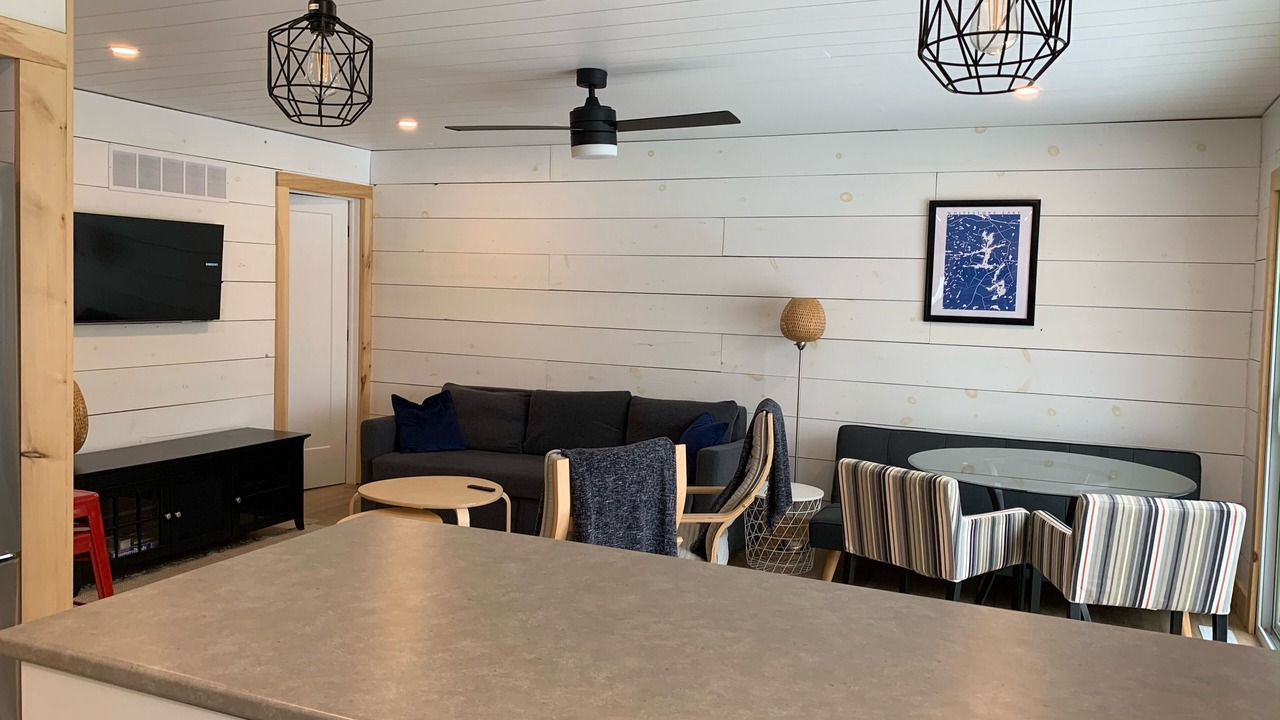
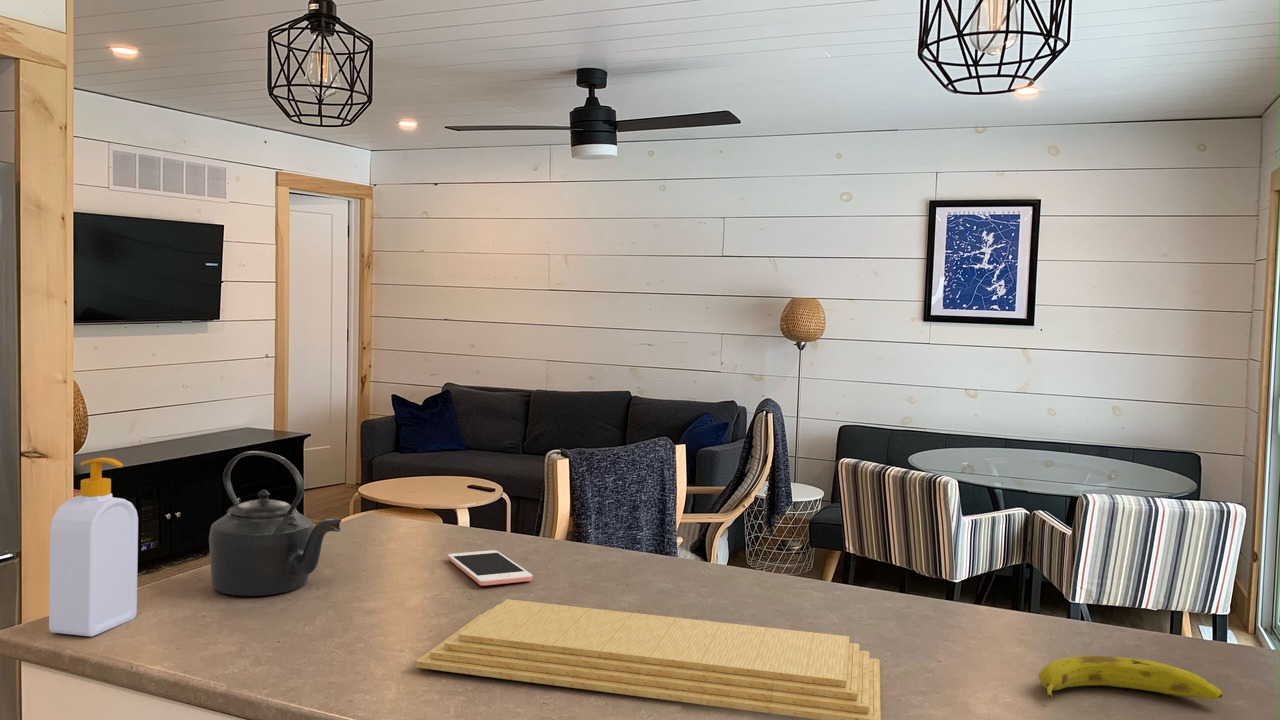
+ fruit (1127, 681)
+ cell phone (488, 566)
+ kettle (280, 520)
+ cutting board (654, 653)
+ soap bottle (97, 542)
